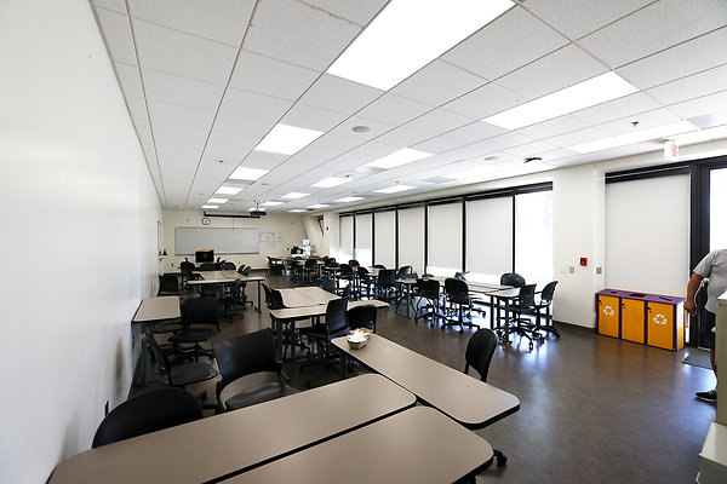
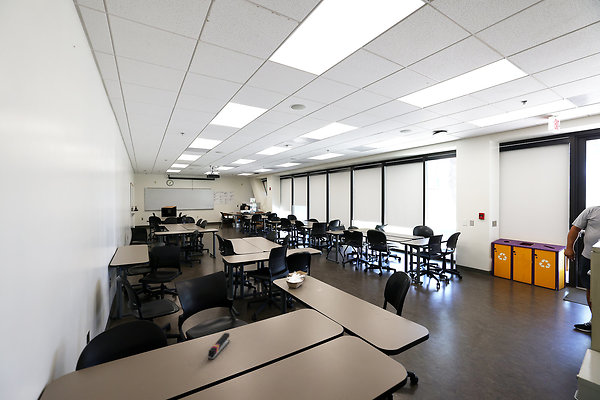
+ stapler (219, 345)
